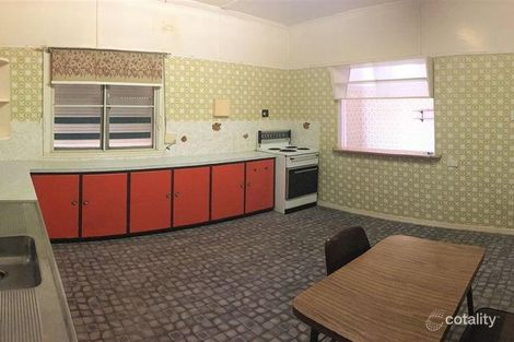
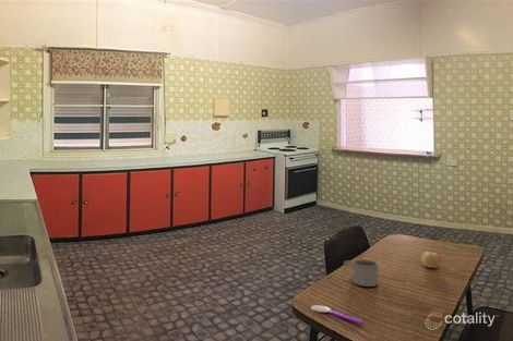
+ fruit (430, 258)
+ mug (362, 271)
+ spoon (335, 313)
